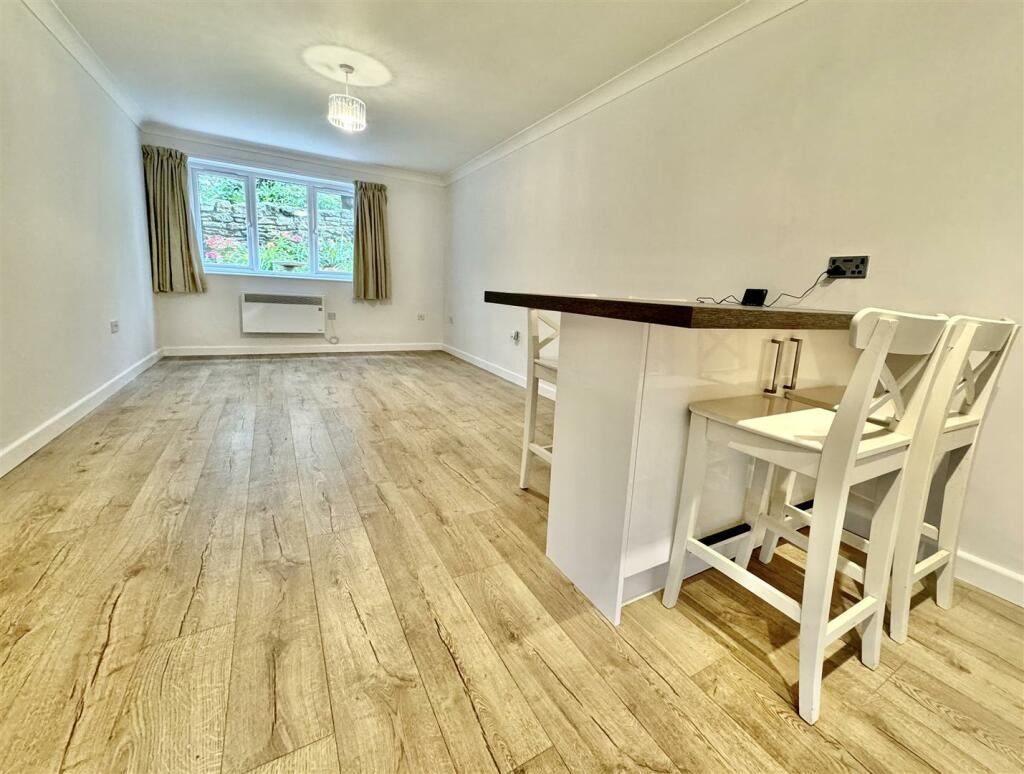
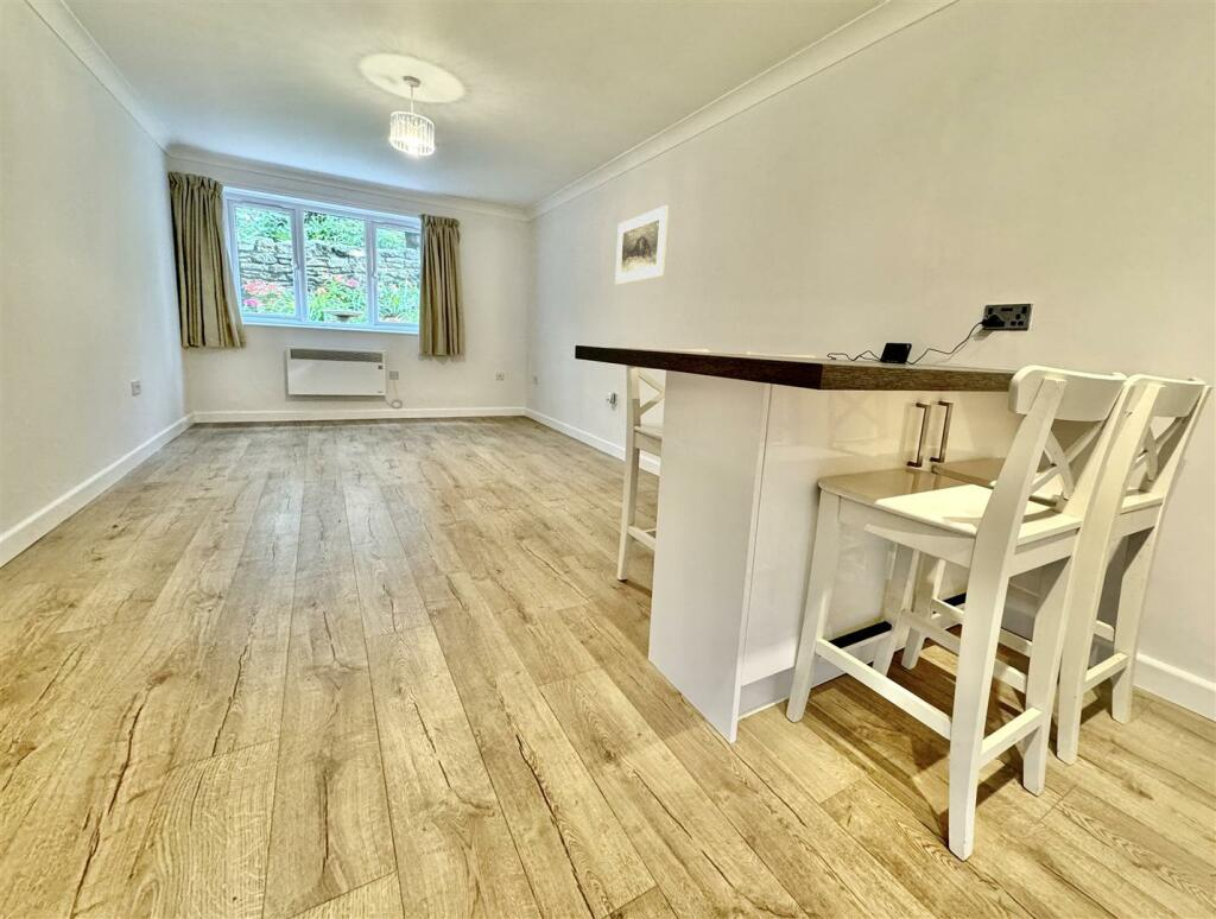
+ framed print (639, 248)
